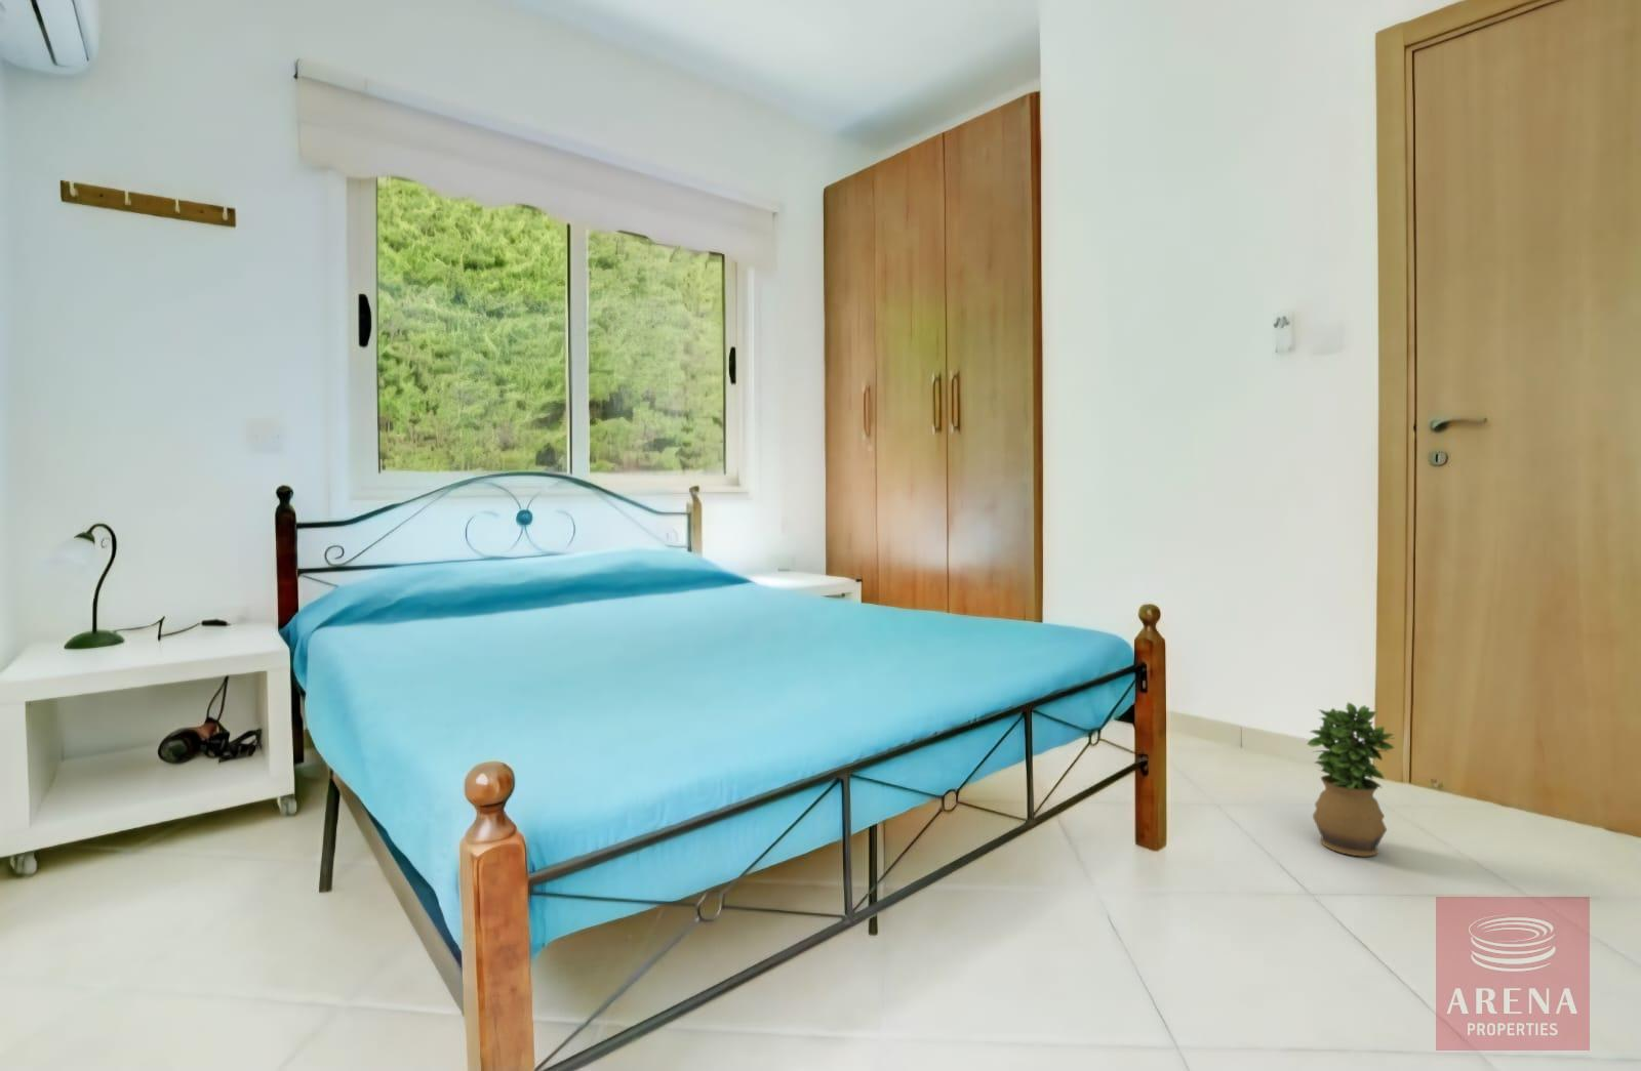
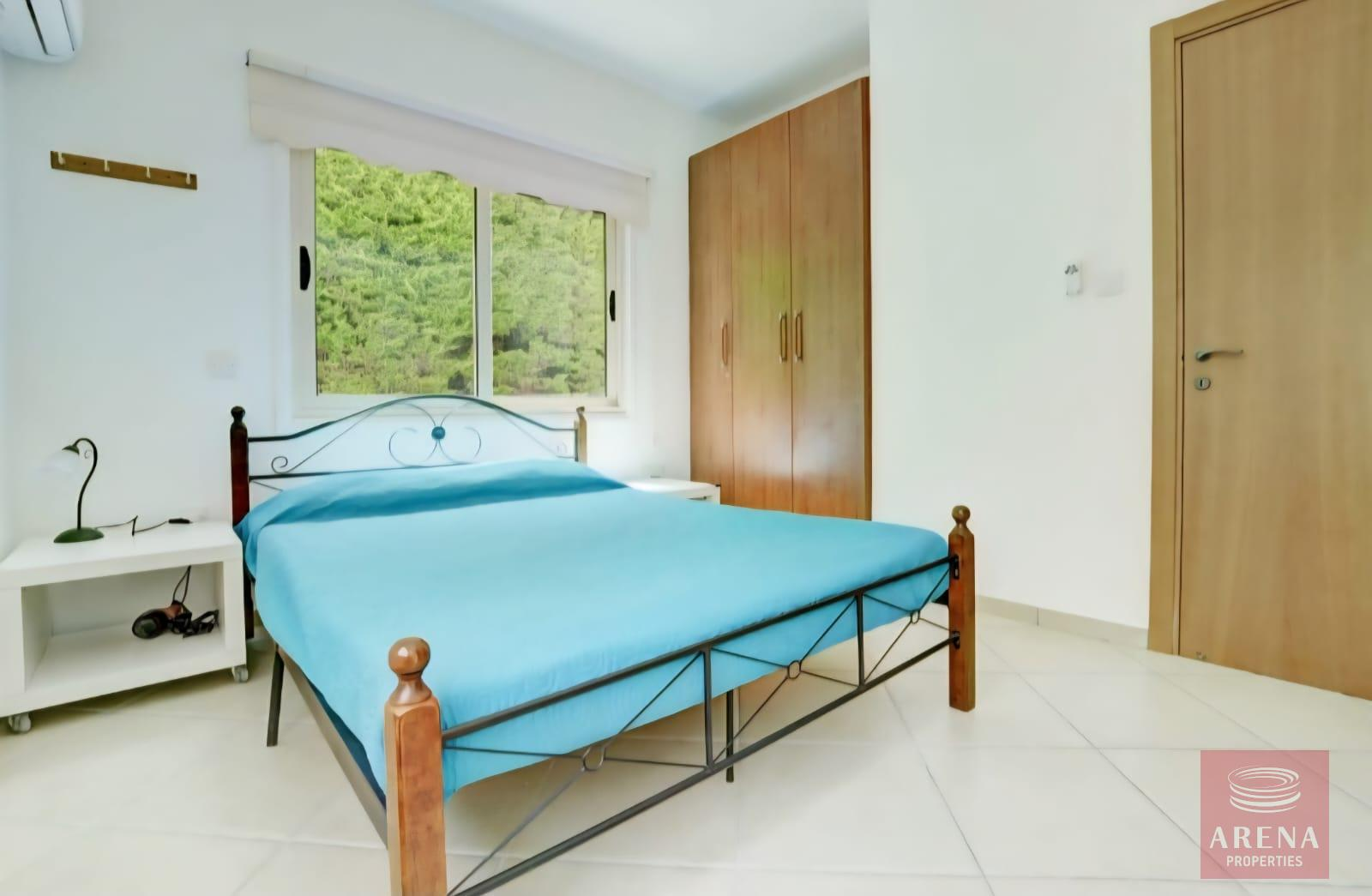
- potted plant (1350, 772)
